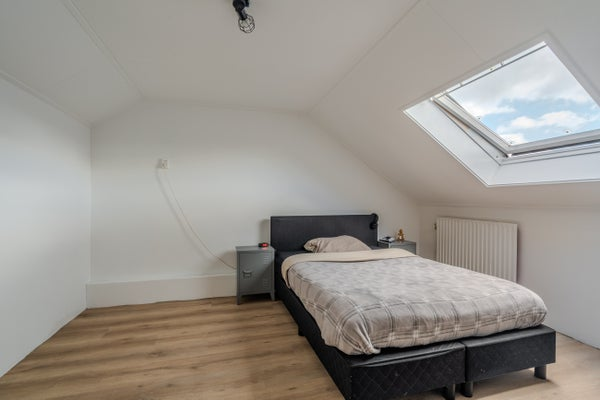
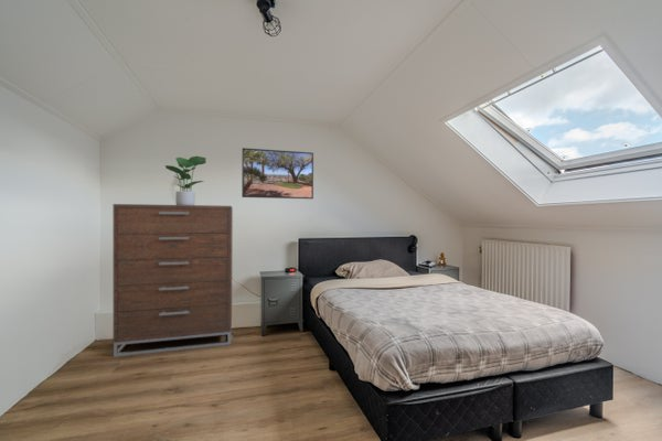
+ dresser (179, 273)
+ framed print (278, 174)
+ potted plant (183, 180)
